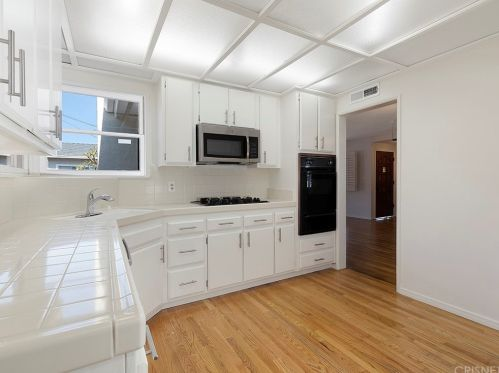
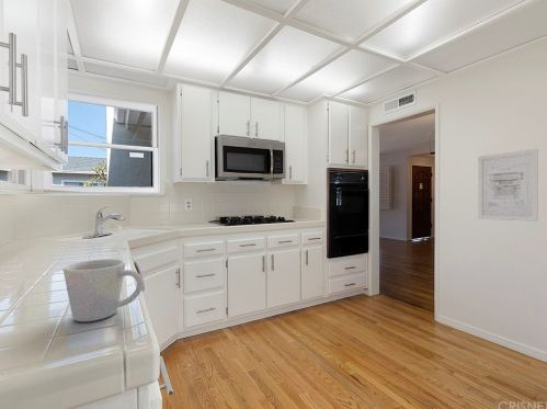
+ mug (106, 288)
+ wall art (505, 186)
